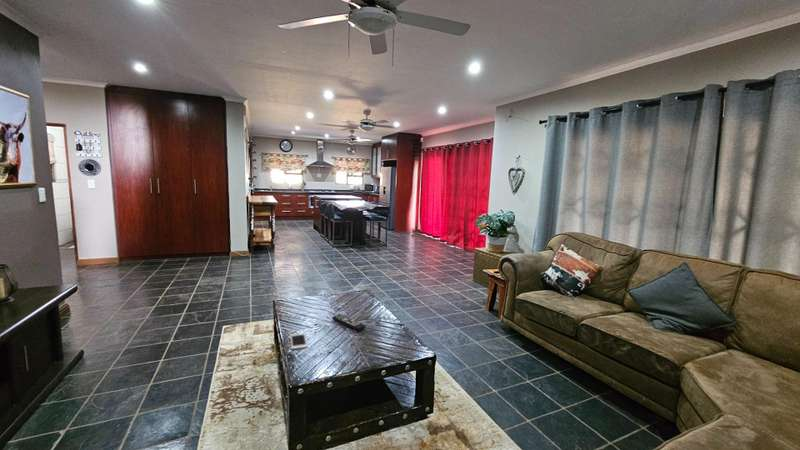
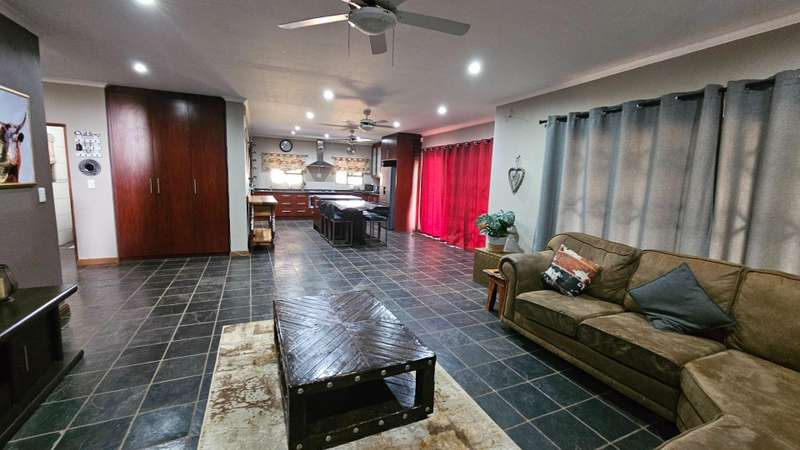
- cell phone (298, 340)
- remote control (348, 322)
